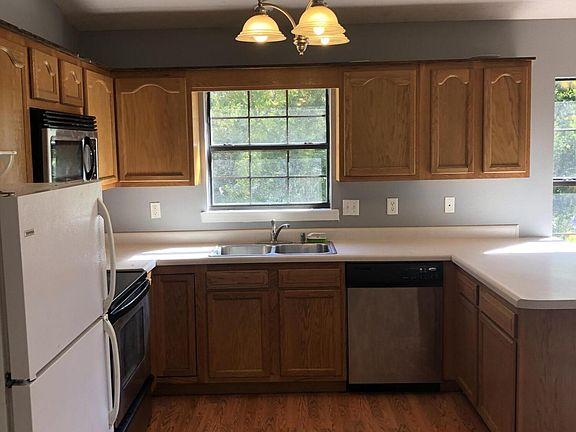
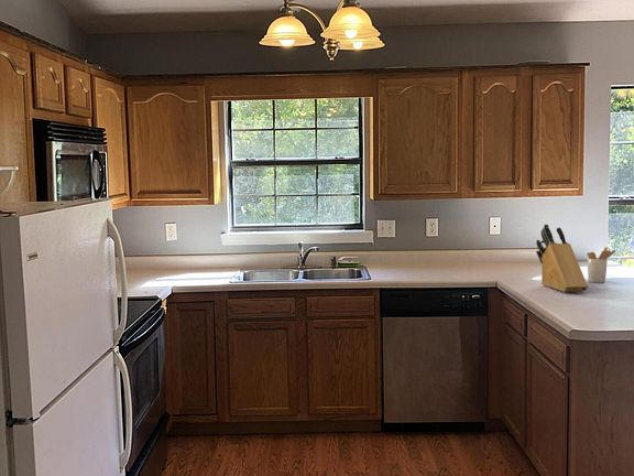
+ utensil holder (600, 264)
+ knife block (559, 256)
